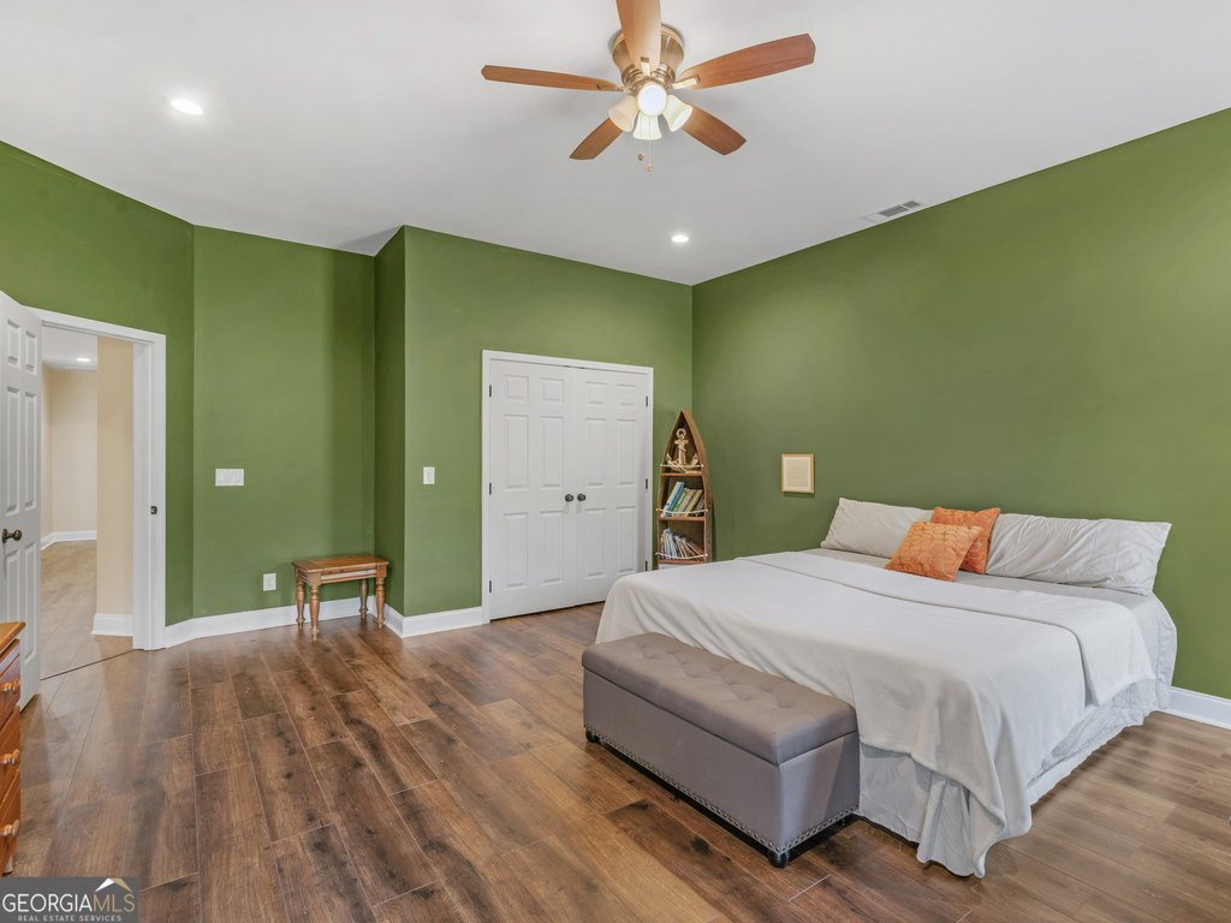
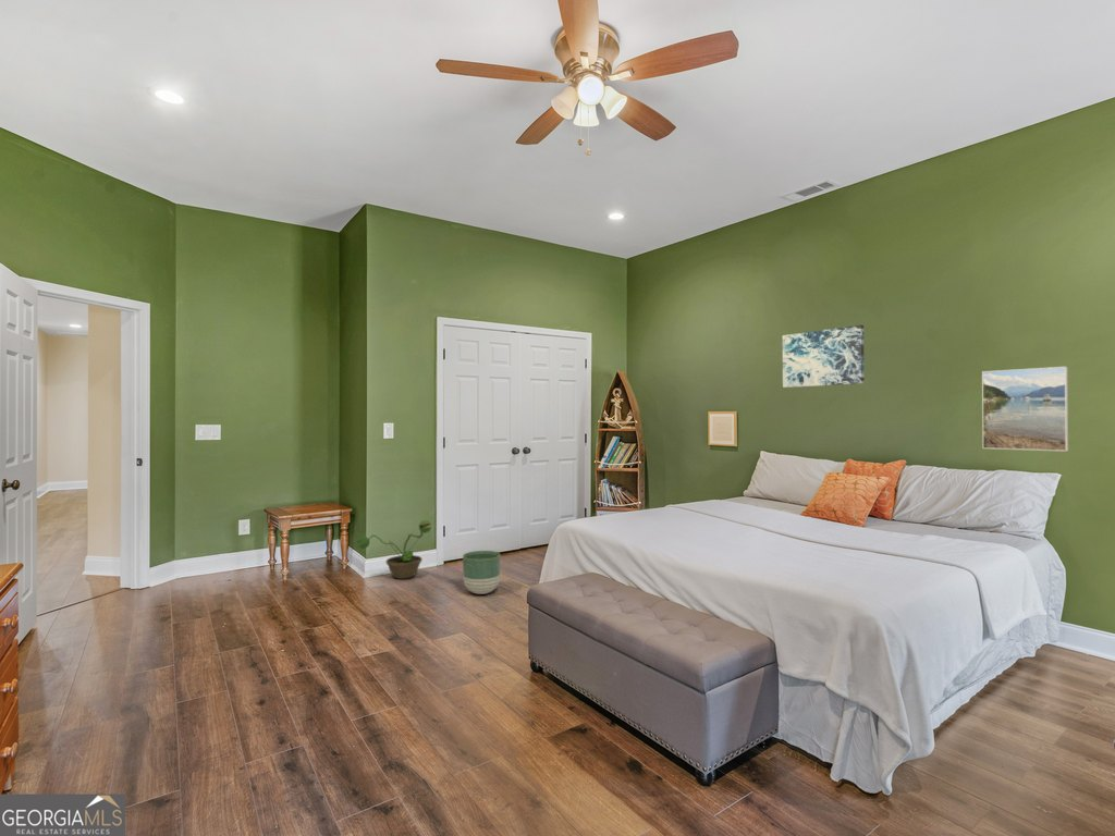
+ planter (481, 574)
+ wall art (821, 358)
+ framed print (1022, 409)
+ decorative plant (401, 551)
